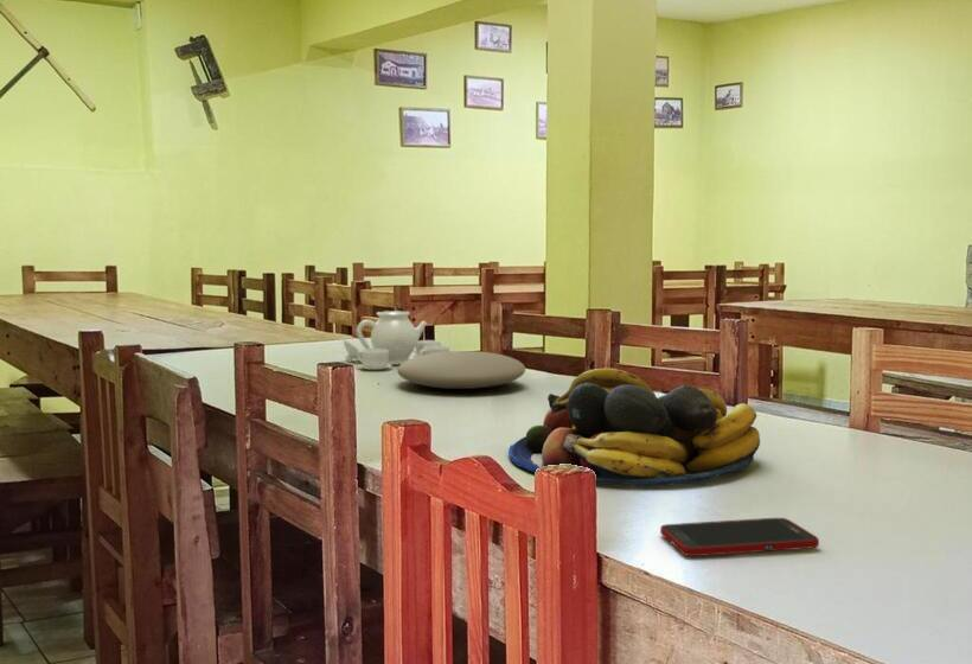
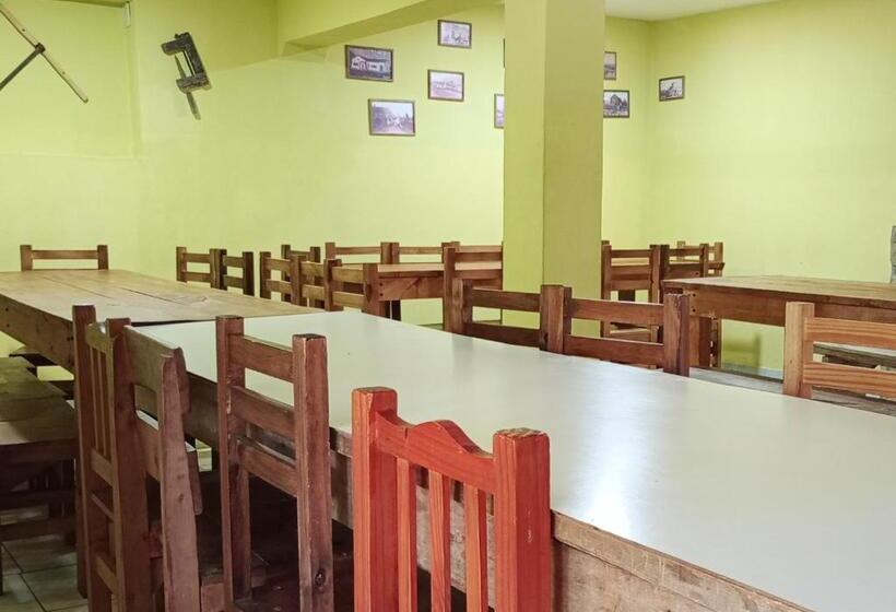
- fruit bowl (628, 413)
- cell phone (737, 536)
- teapot (399, 337)
- plate (461, 364)
